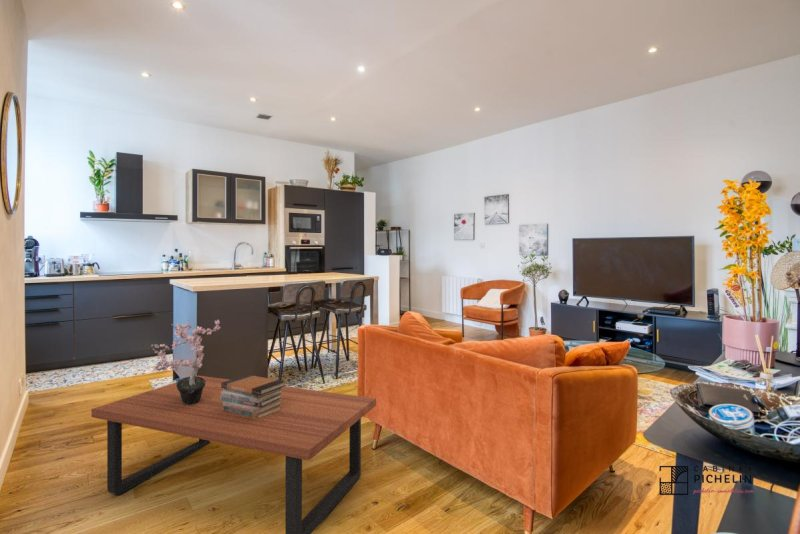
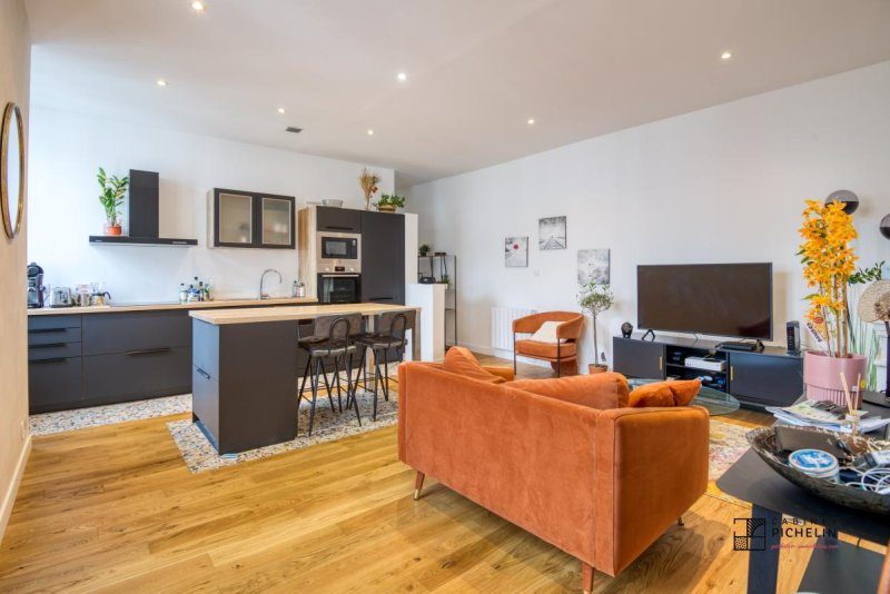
- coffee table (239, 444)
- book stack (252, 395)
- potted plant (181, 359)
